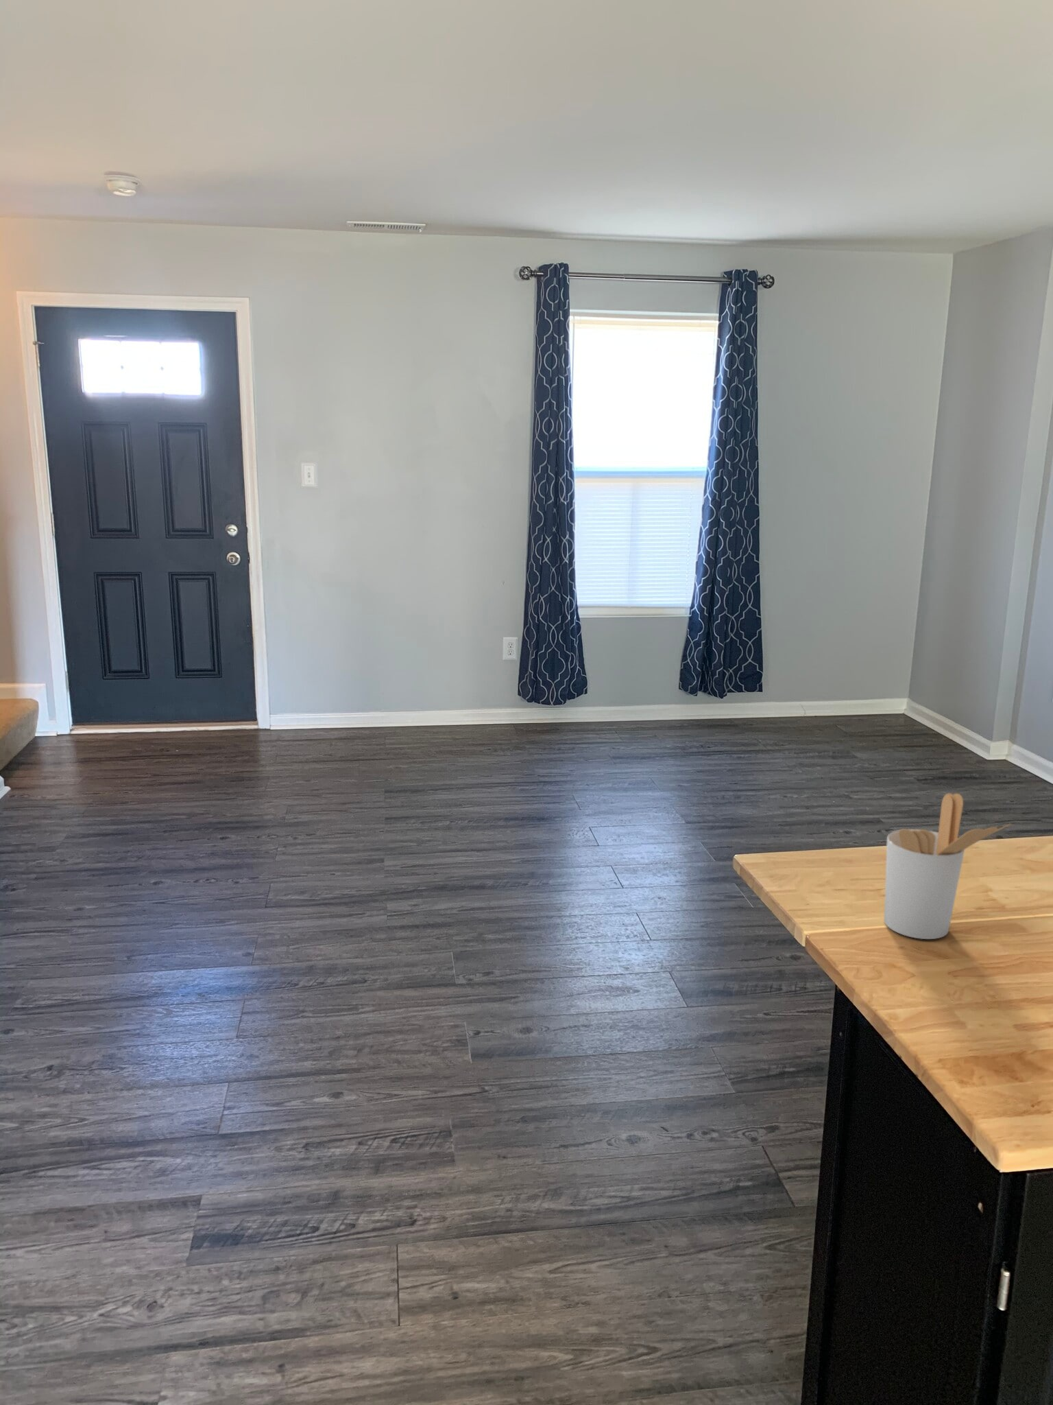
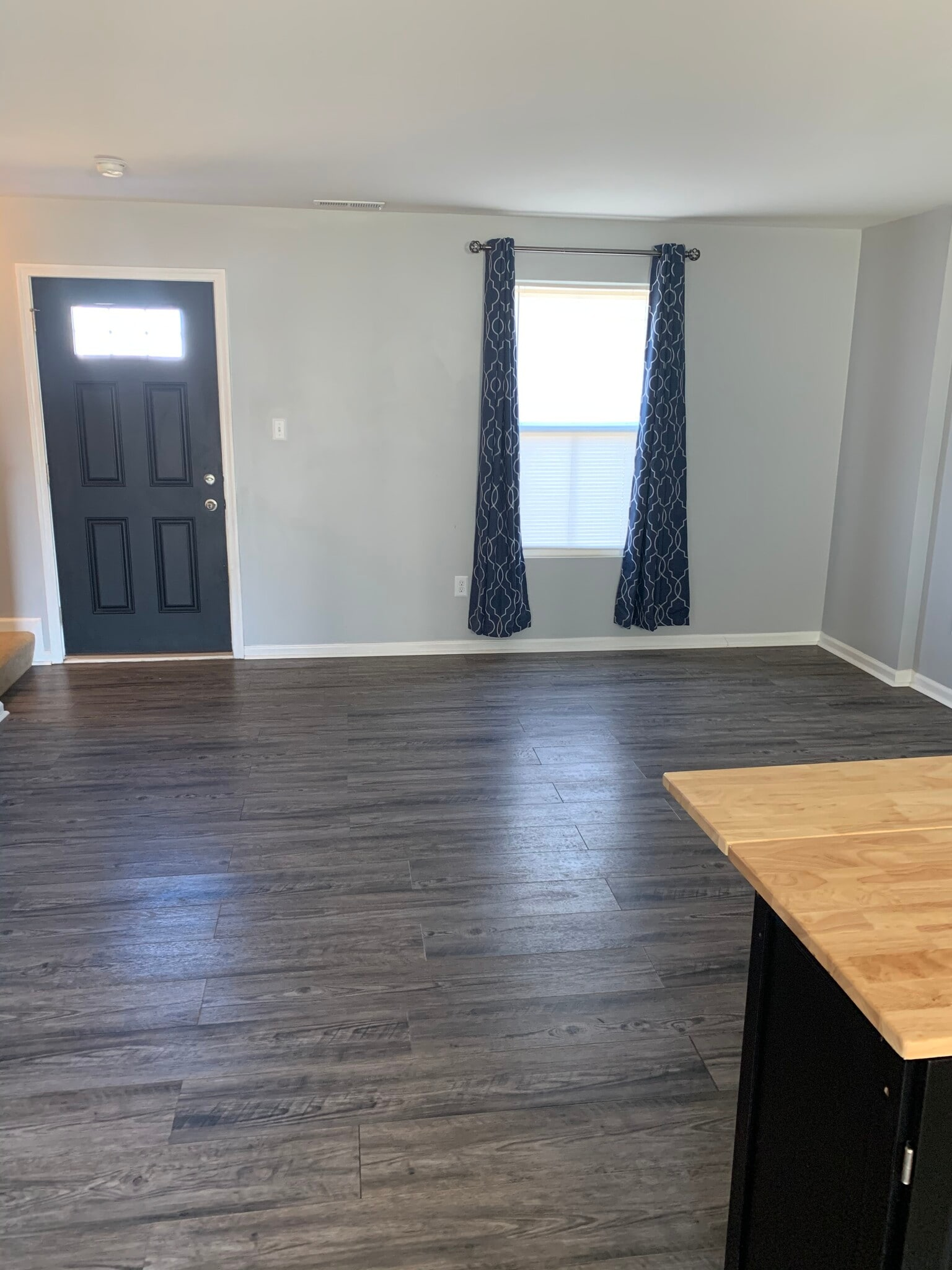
- utensil holder (940, 870)
